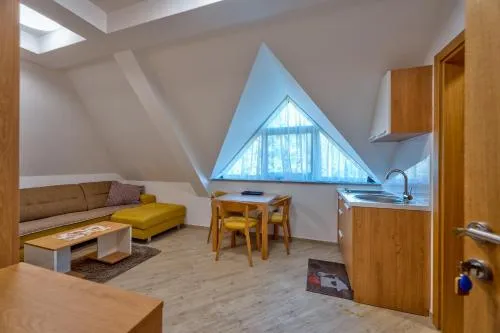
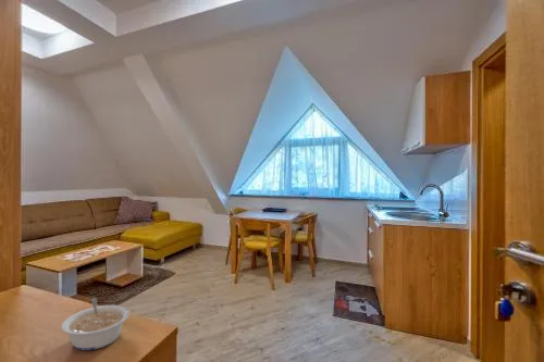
+ legume (95, 325)
